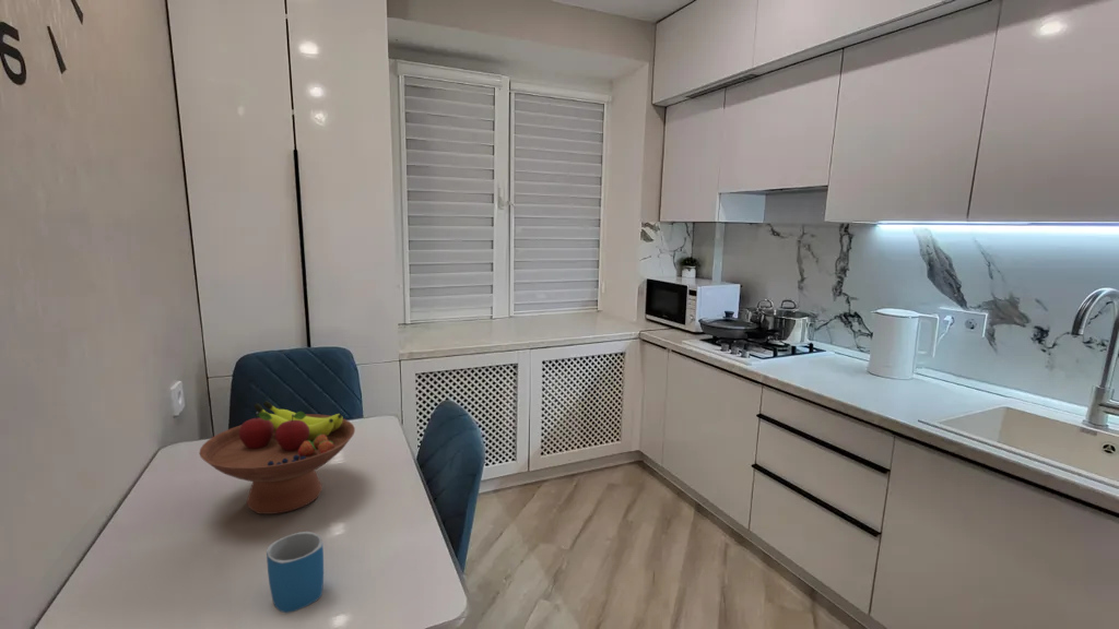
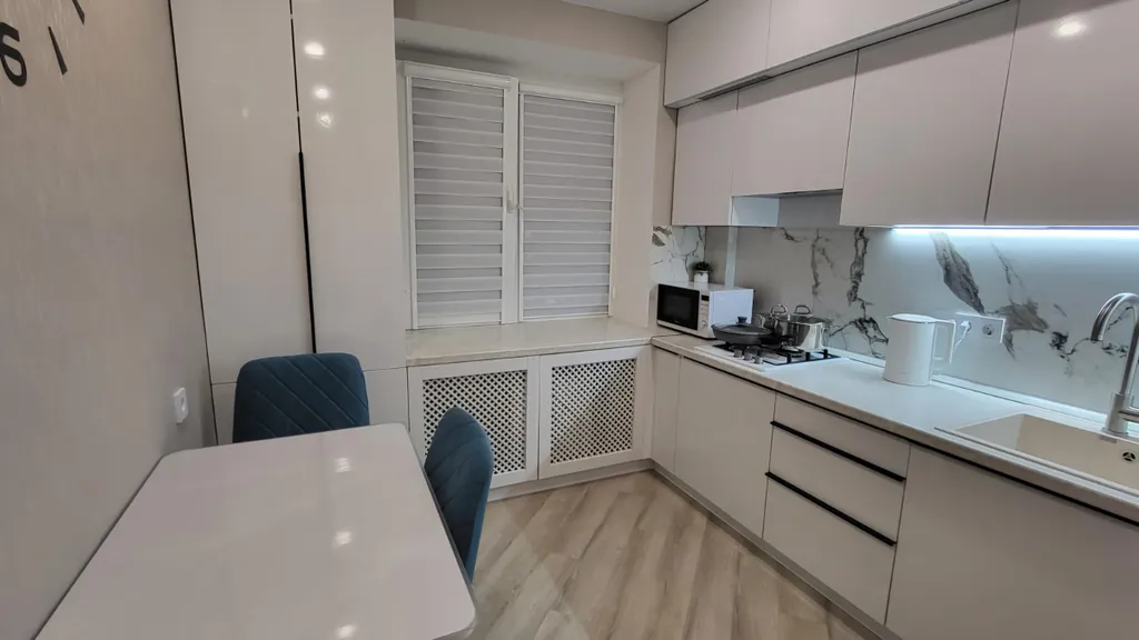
- mug (293, 567)
- fruit bowl (283, 455)
